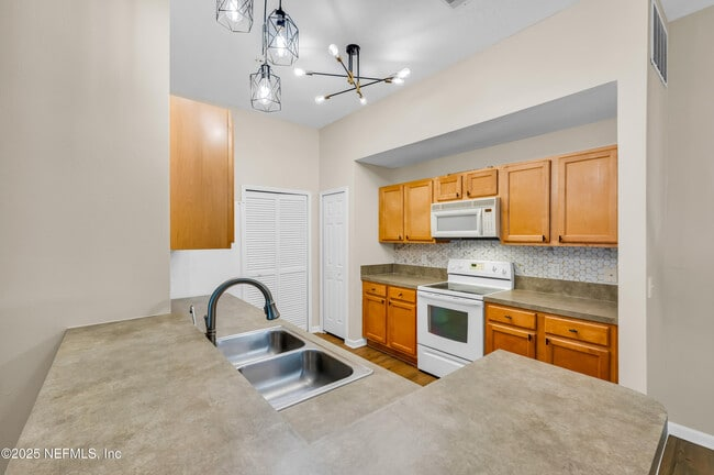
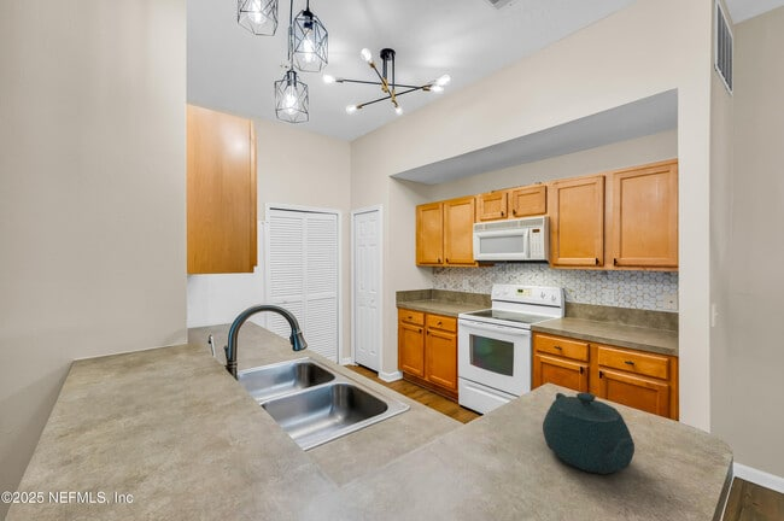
+ teapot (587, 427)
